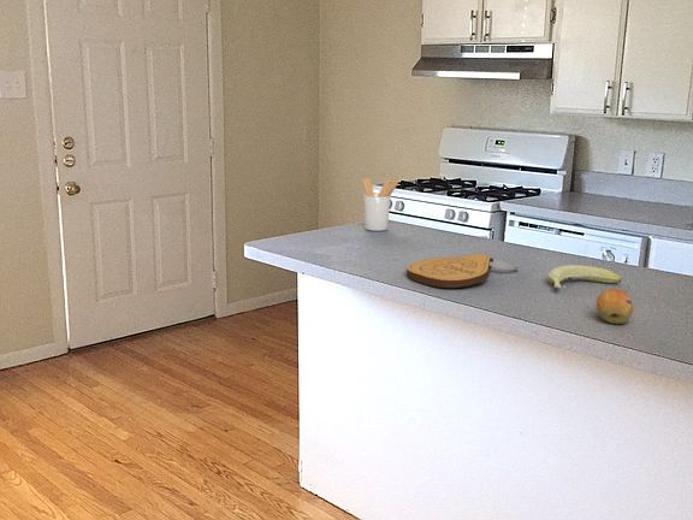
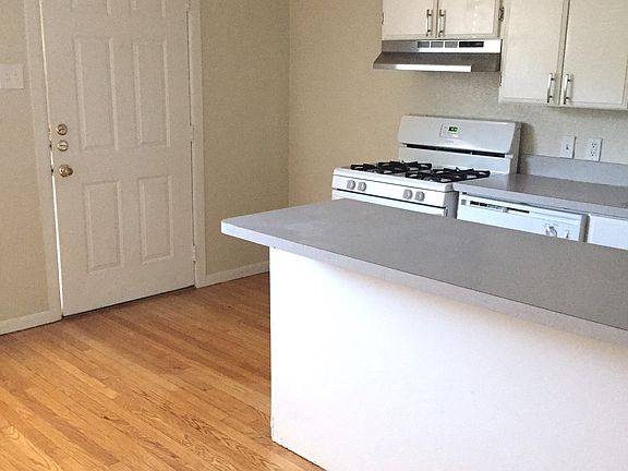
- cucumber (578, 277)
- key chain (467, 266)
- fruit (614, 306)
- utensil holder (381, 202)
